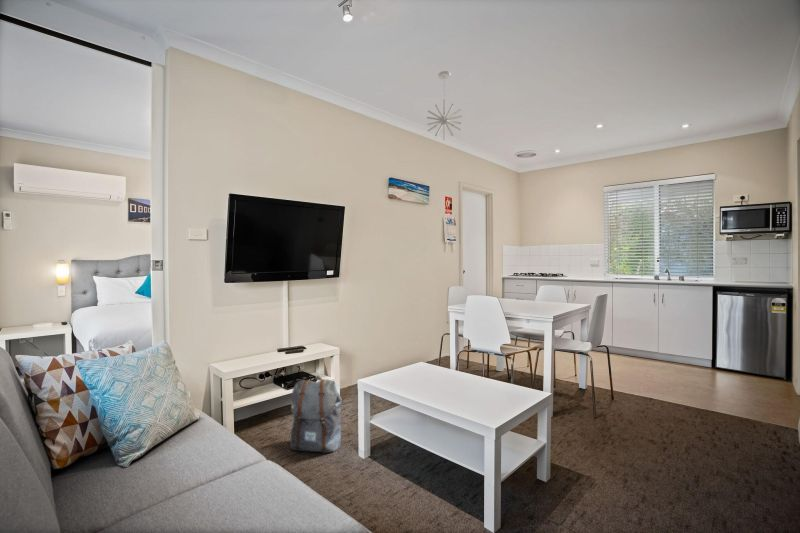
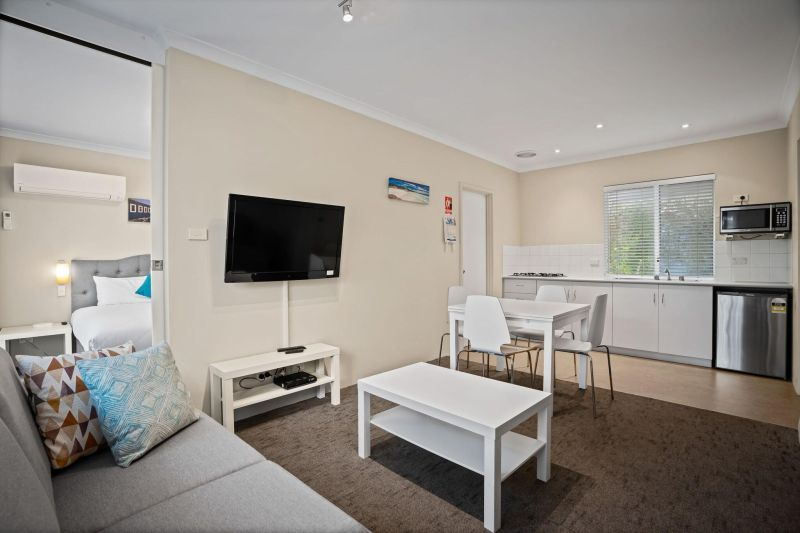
- backpack (315, 411)
- pendant light (444, 105)
